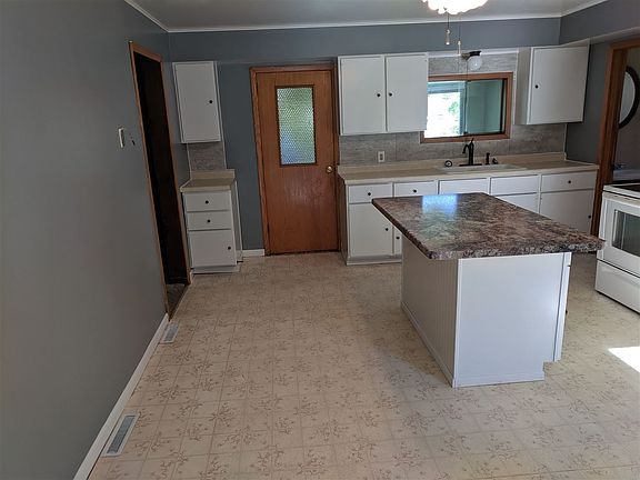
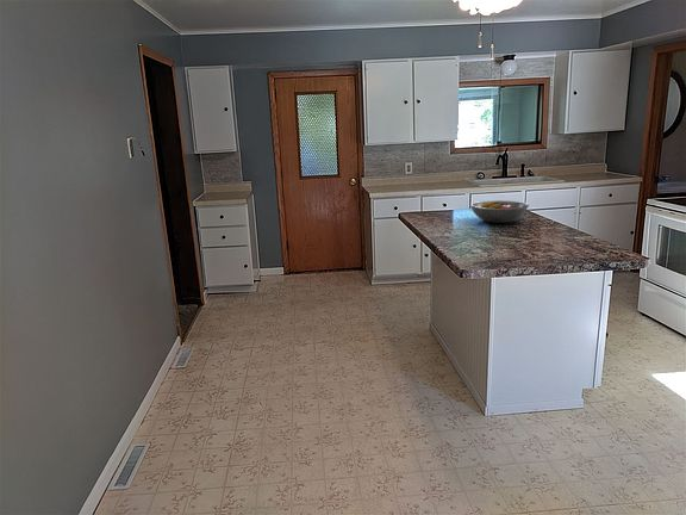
+ fruit bowl (498, 210)
